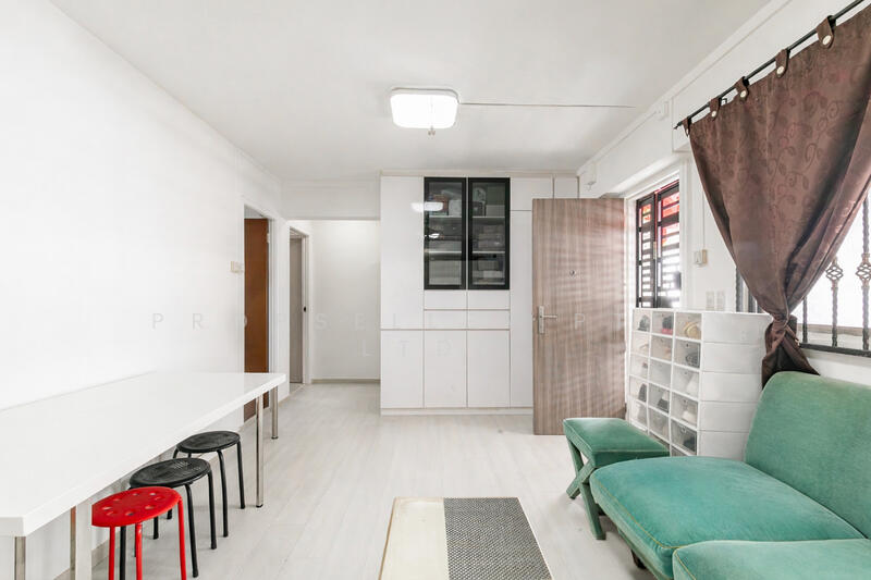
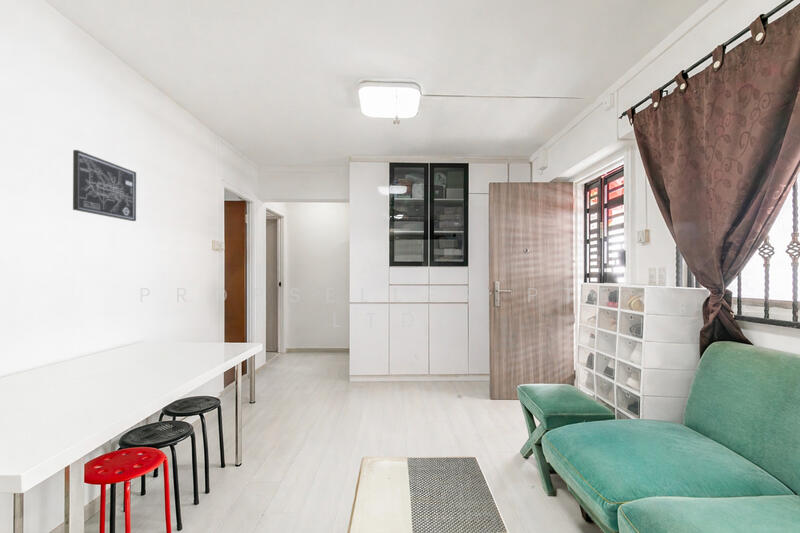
+ wall art (107, 189)
